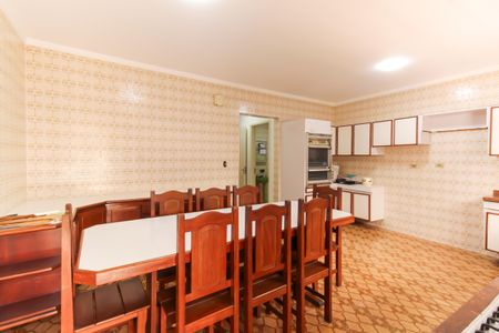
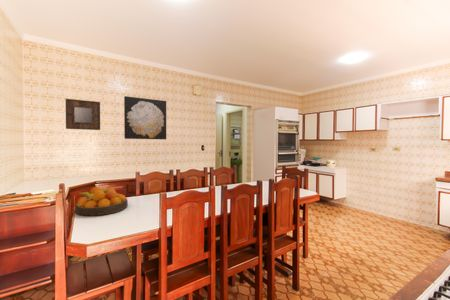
+ wall art (146, 119)
+ home mirror (83, 115)
+ fruit bowl (102, 198)
